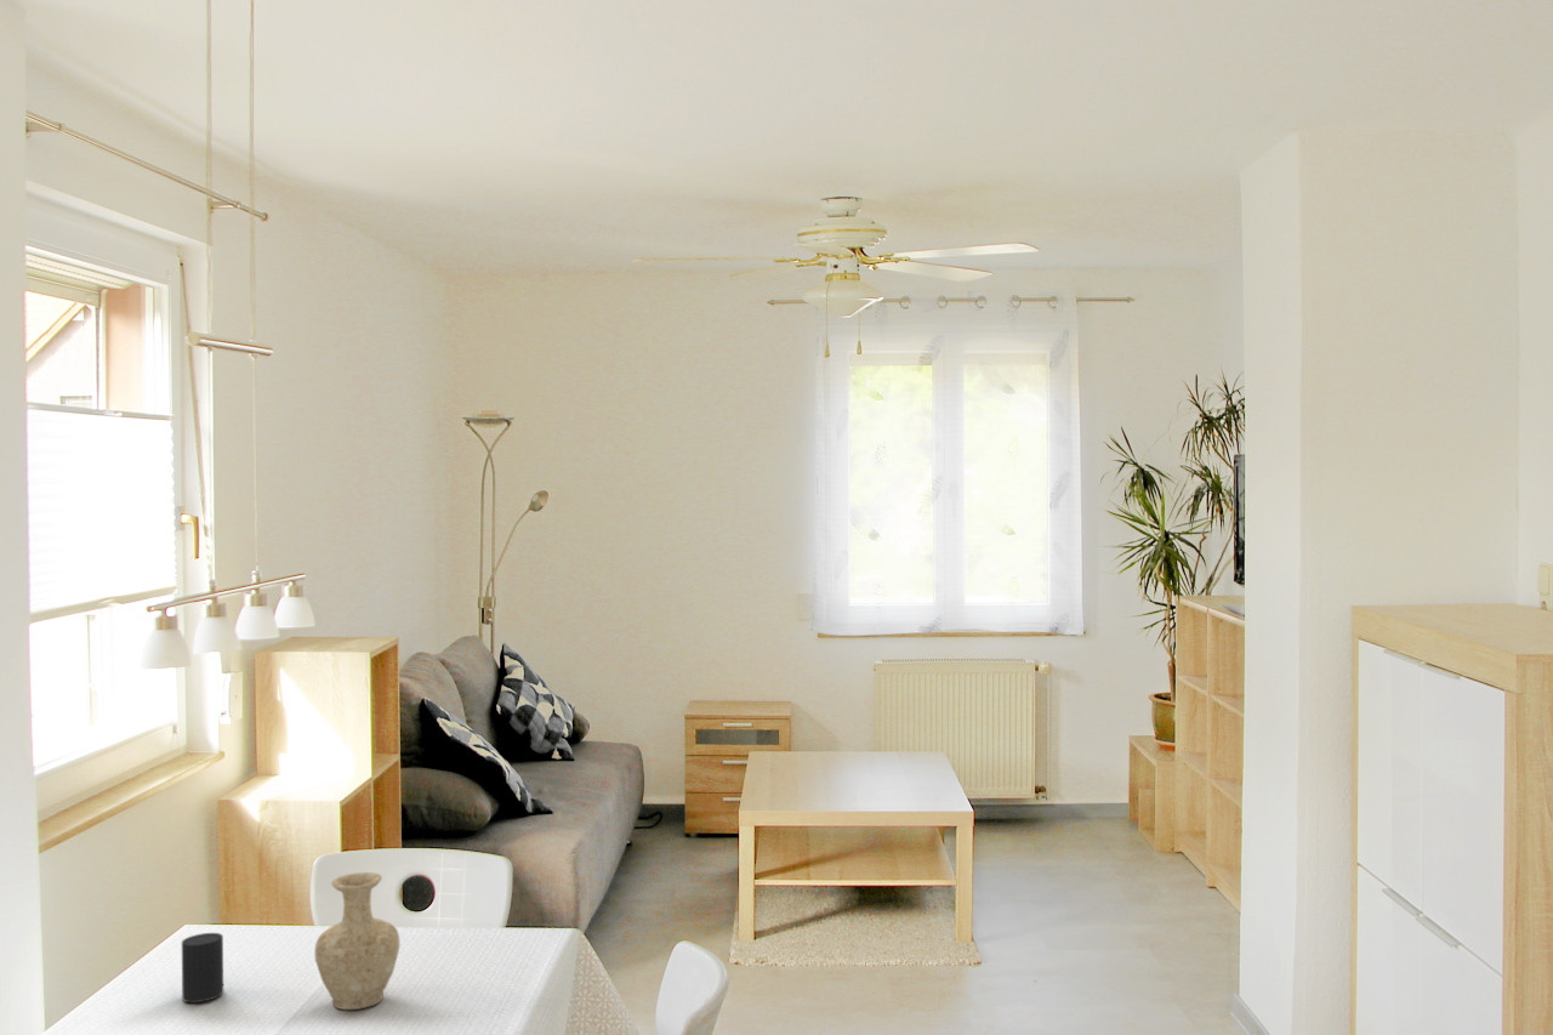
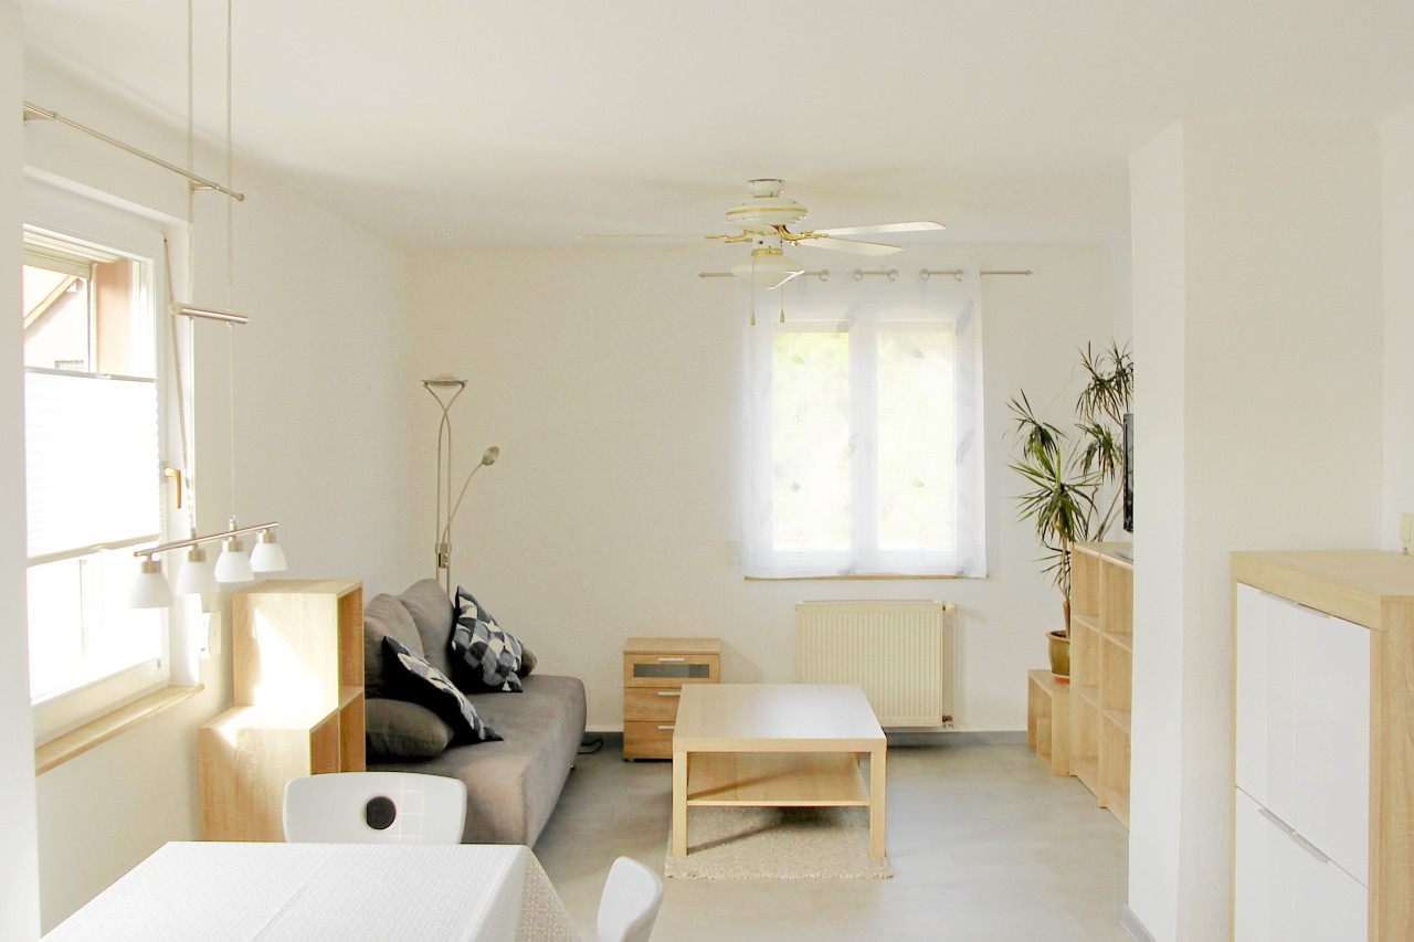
- vase (357, 939)
- cup (203, 966)
